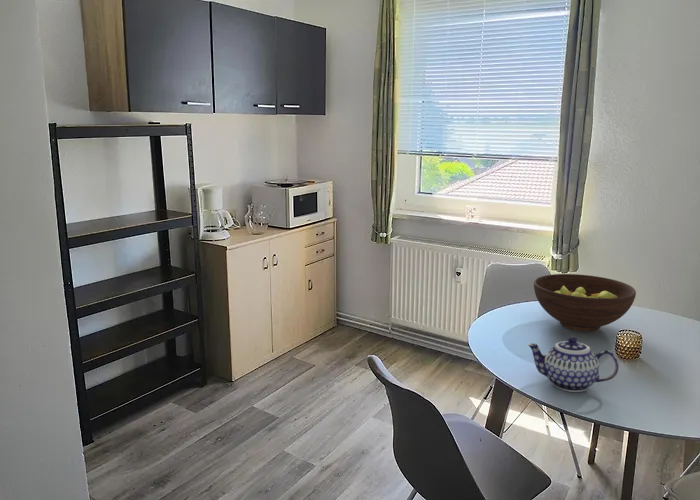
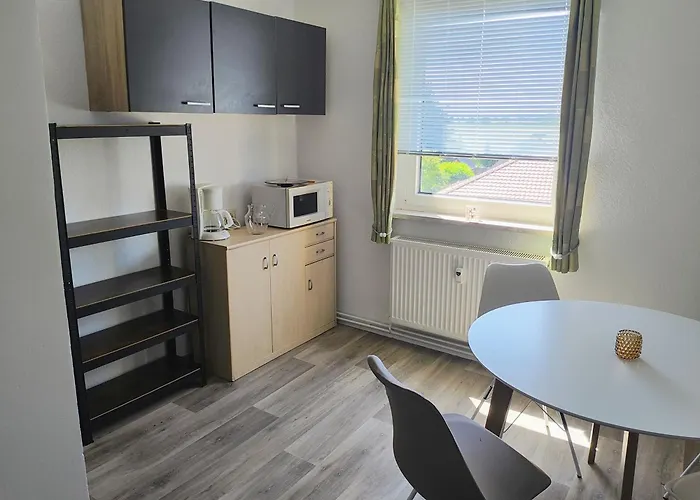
- teapot (571, 361)
- fruit bowl (581, 306)
